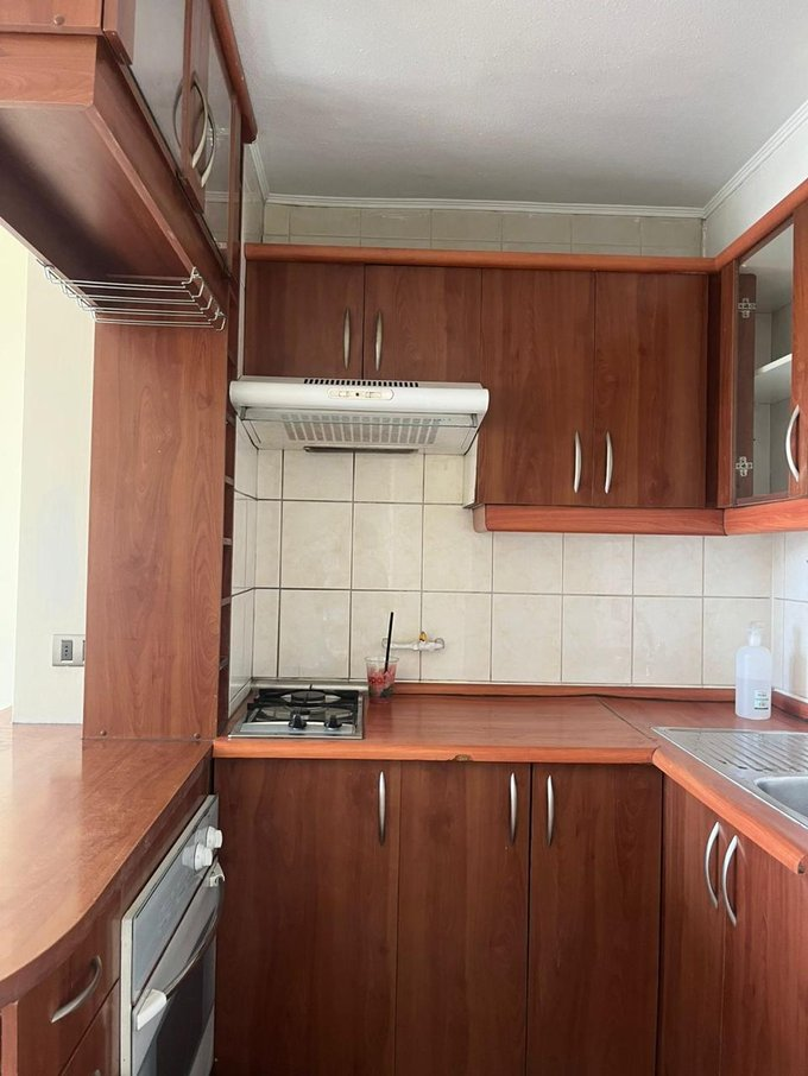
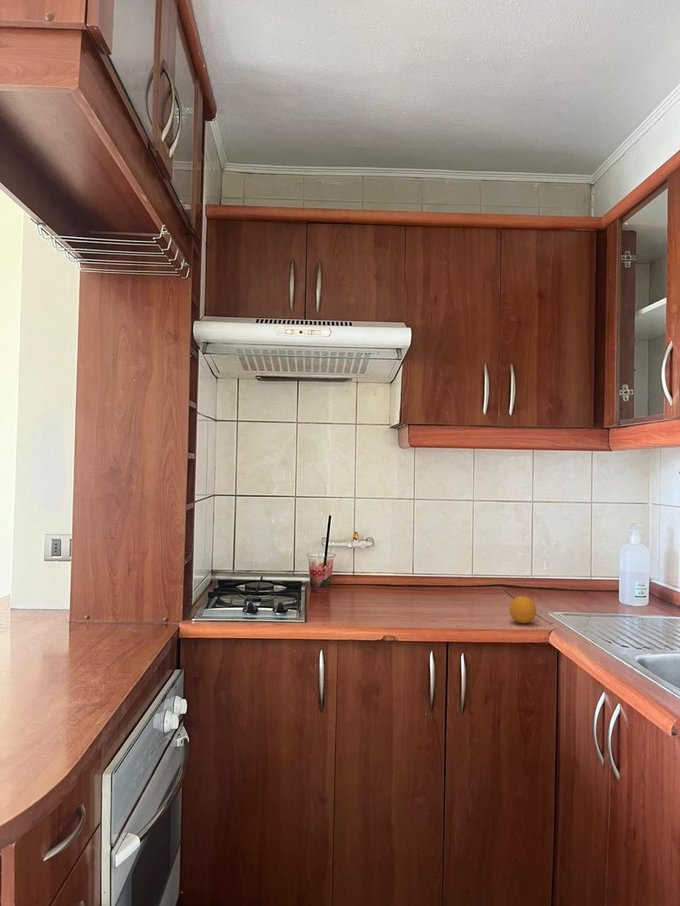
+ fruit (522, 609)
